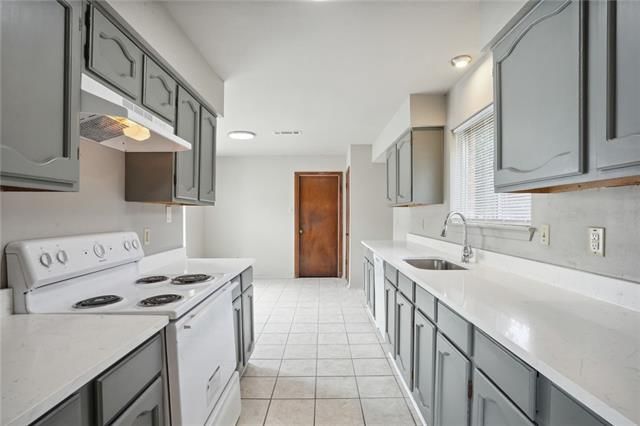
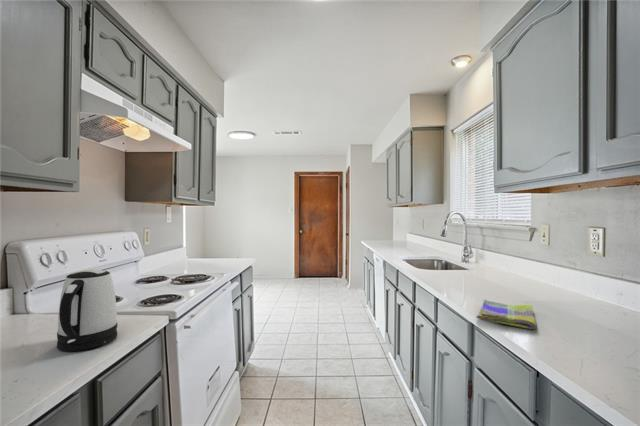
+ kettle (84, 308)
+ dish towel (506, 312)
